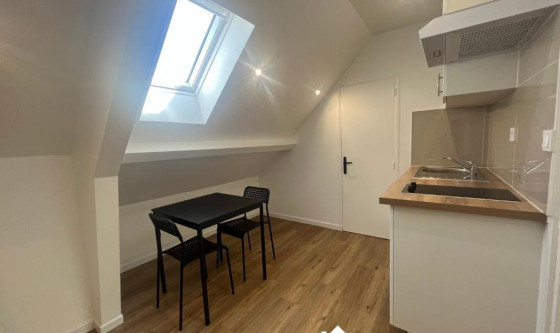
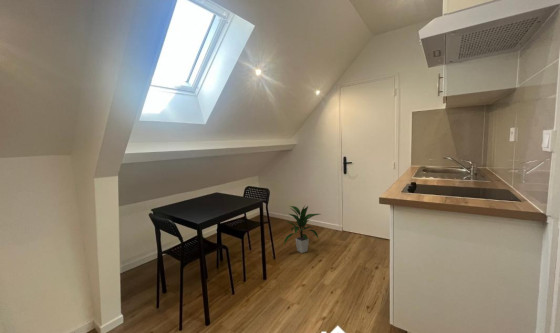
+ indoor plant (300, 227)
